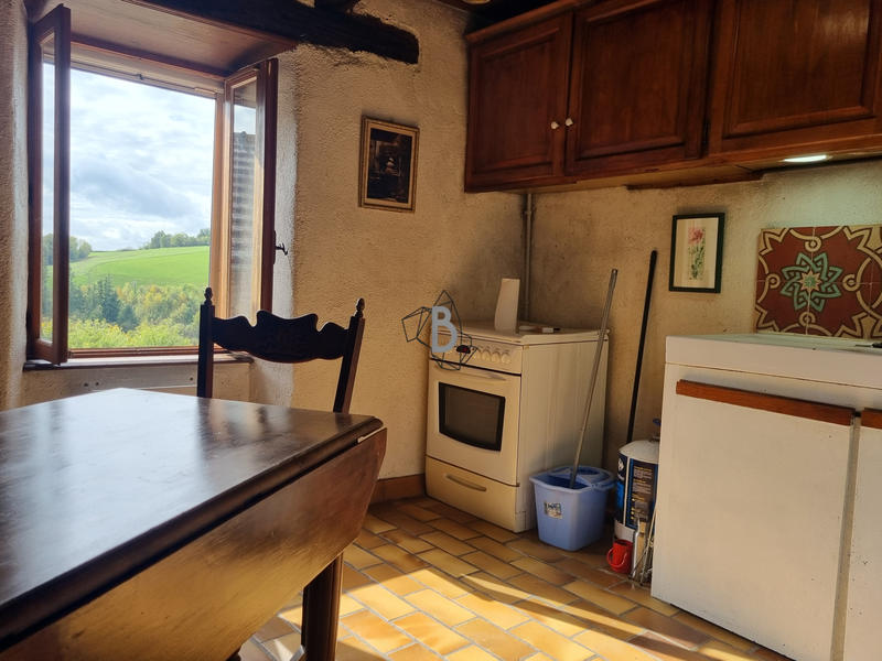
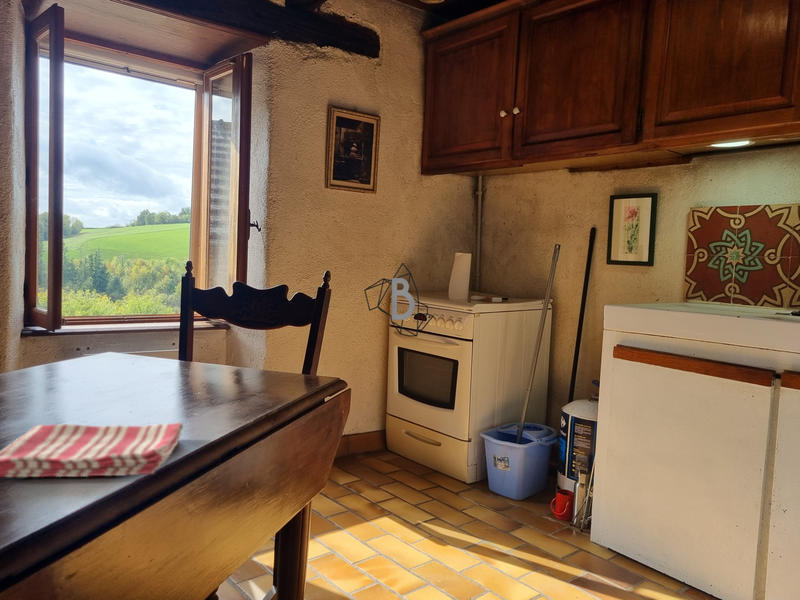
+ dish towel (91, 444)
